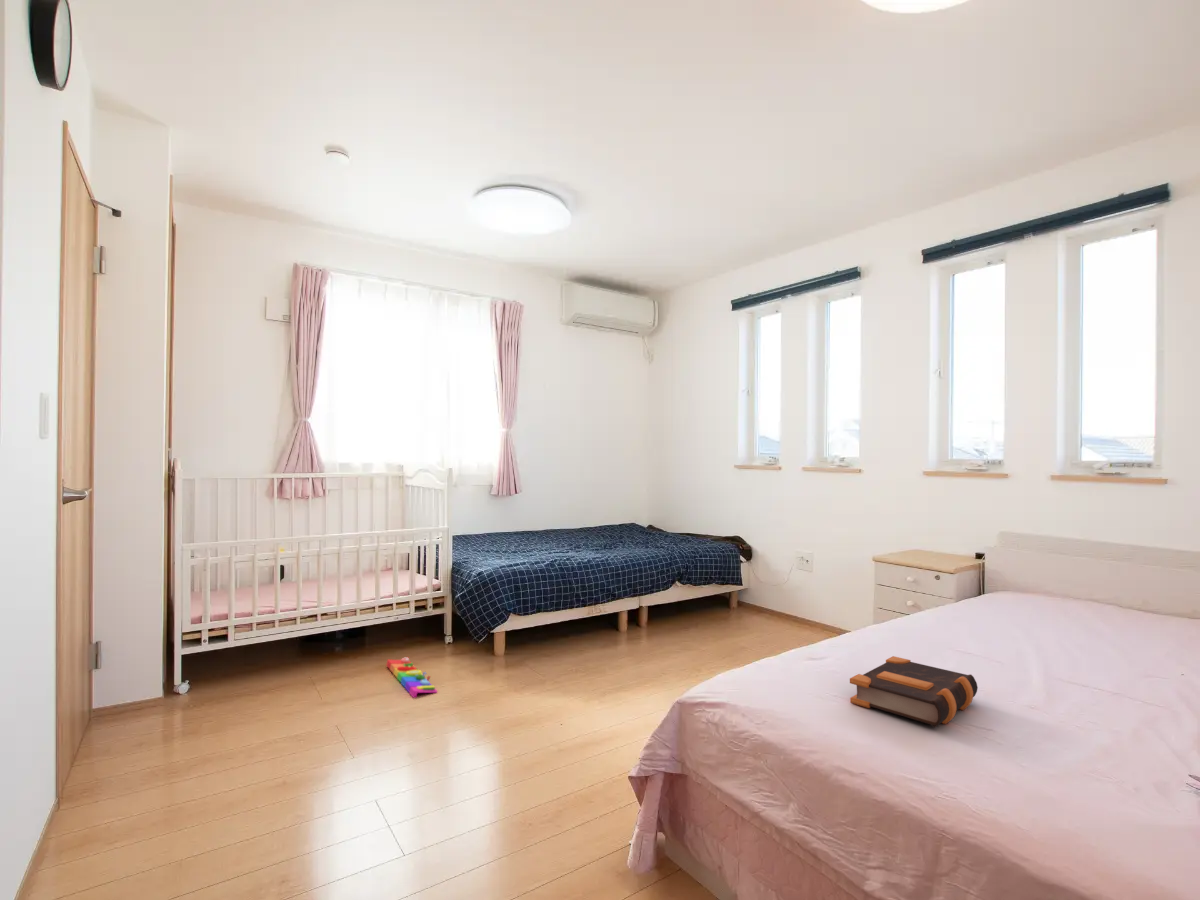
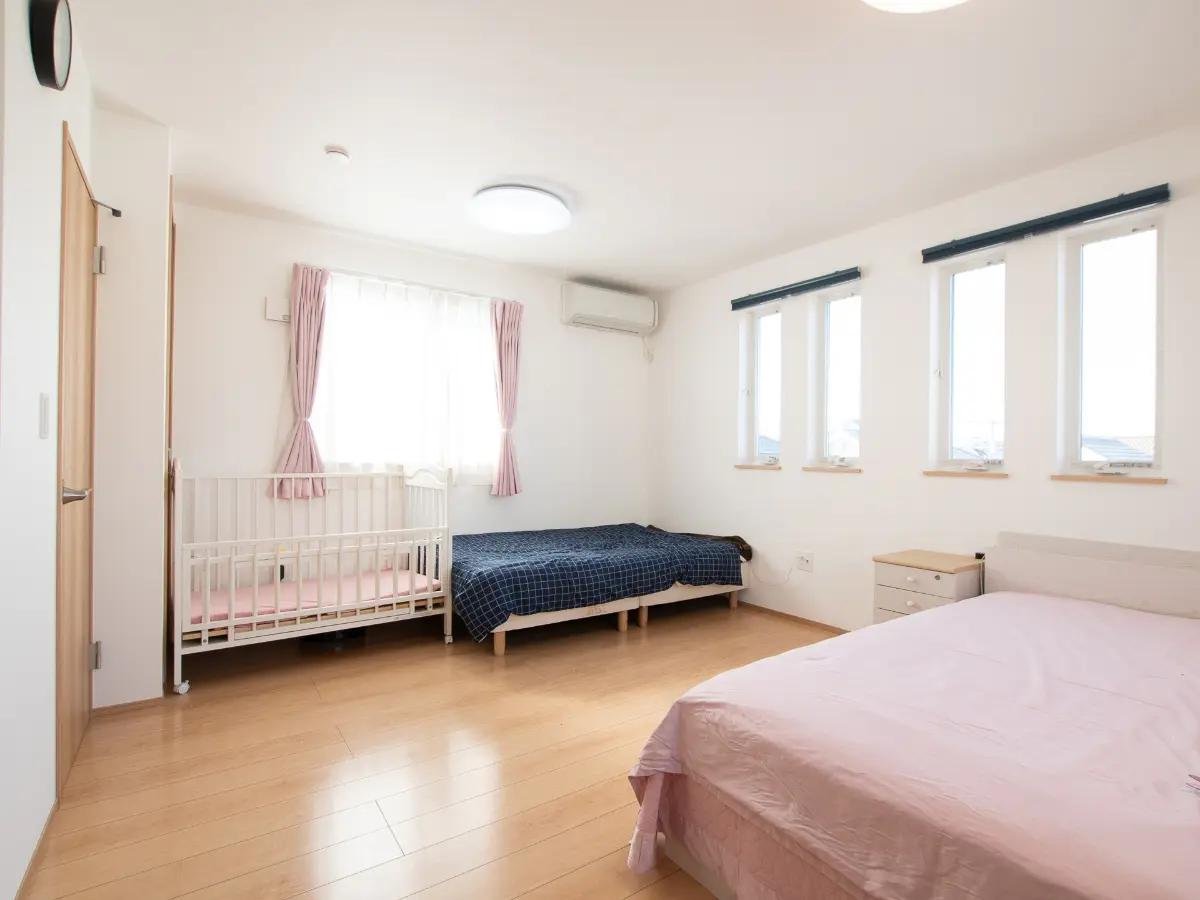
- bible (917, 686)
- knob puzzle (410, 673)
